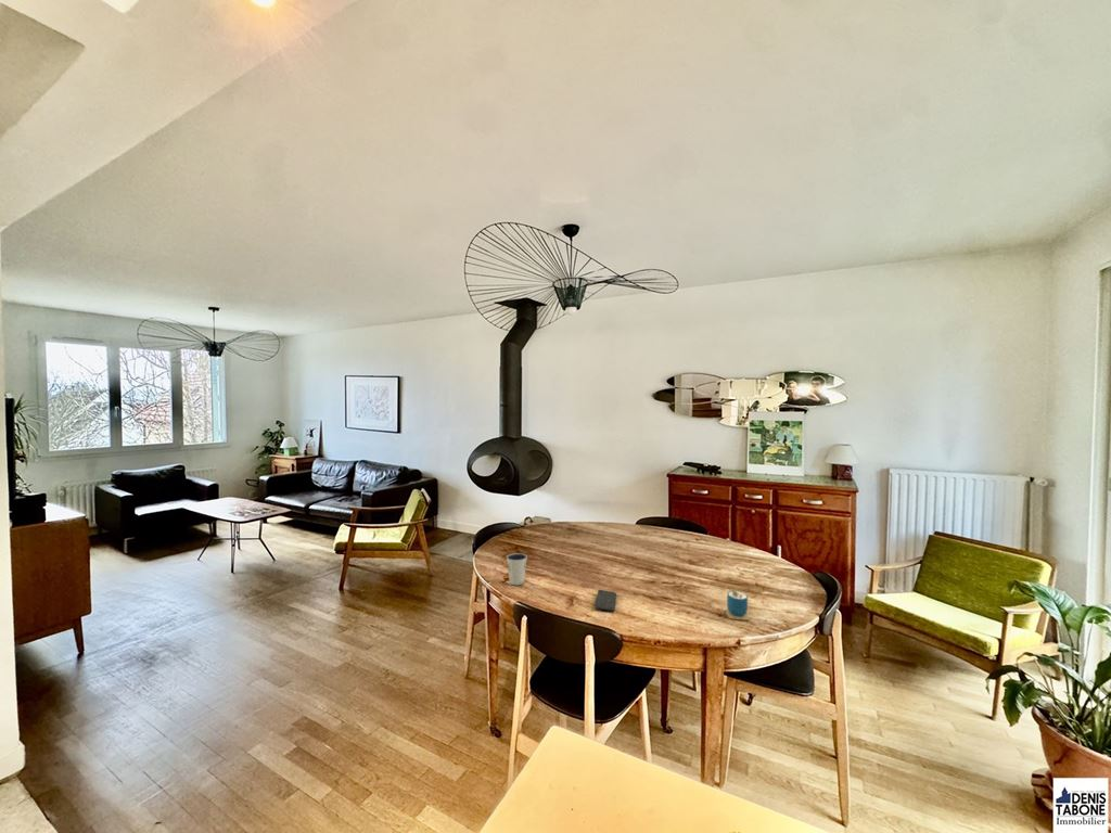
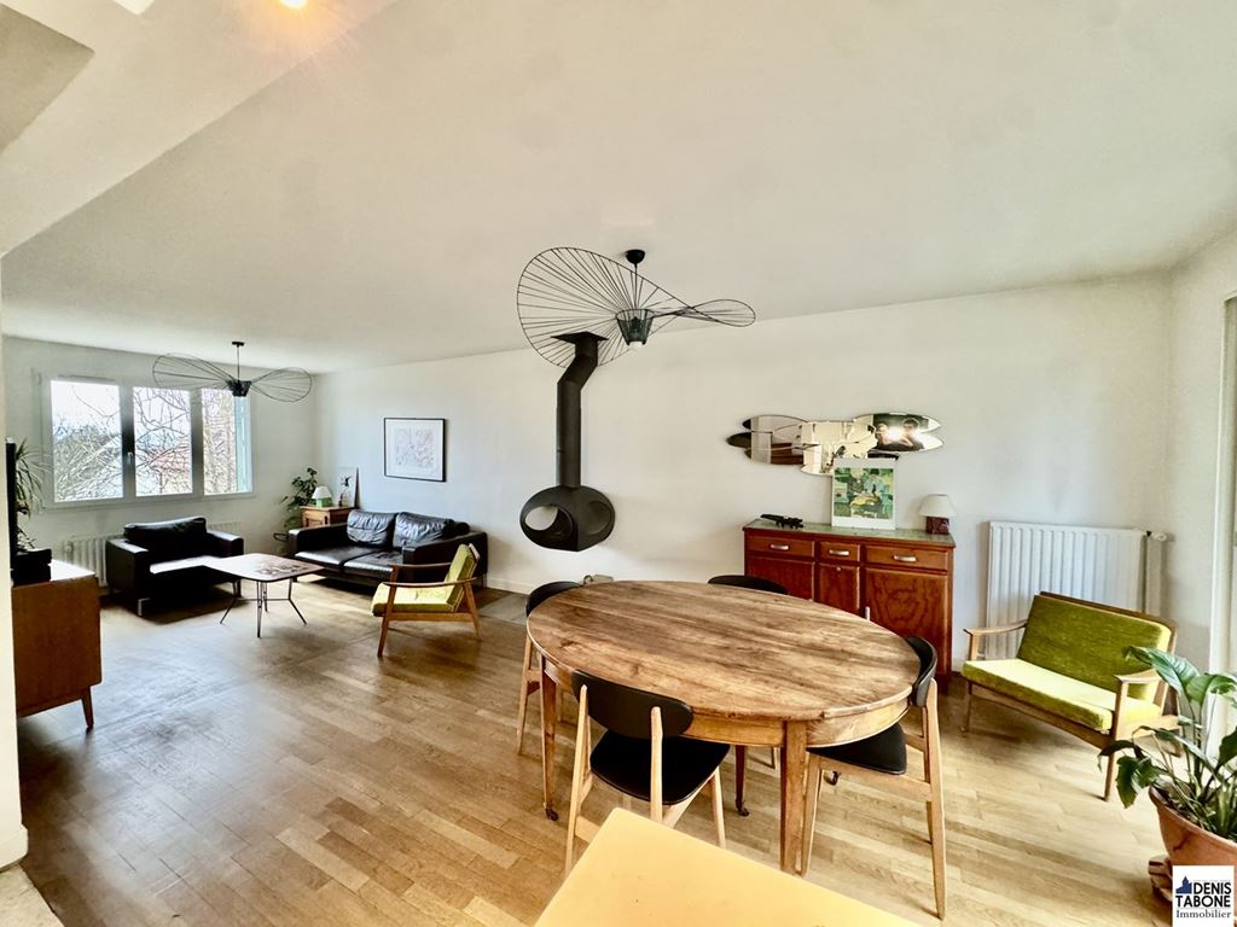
- dixie cup (516, 569)
- cup (737, 598)
- smartphone (605, 600)
